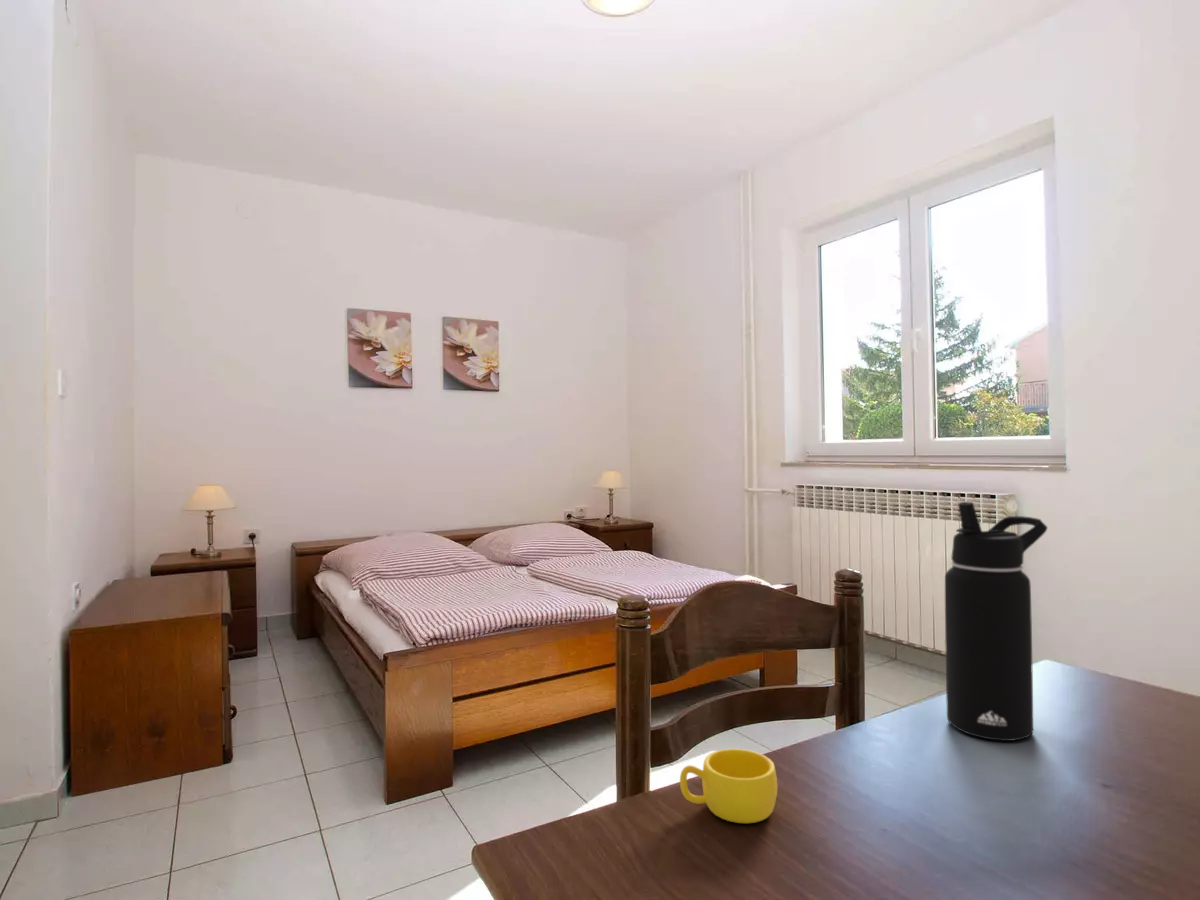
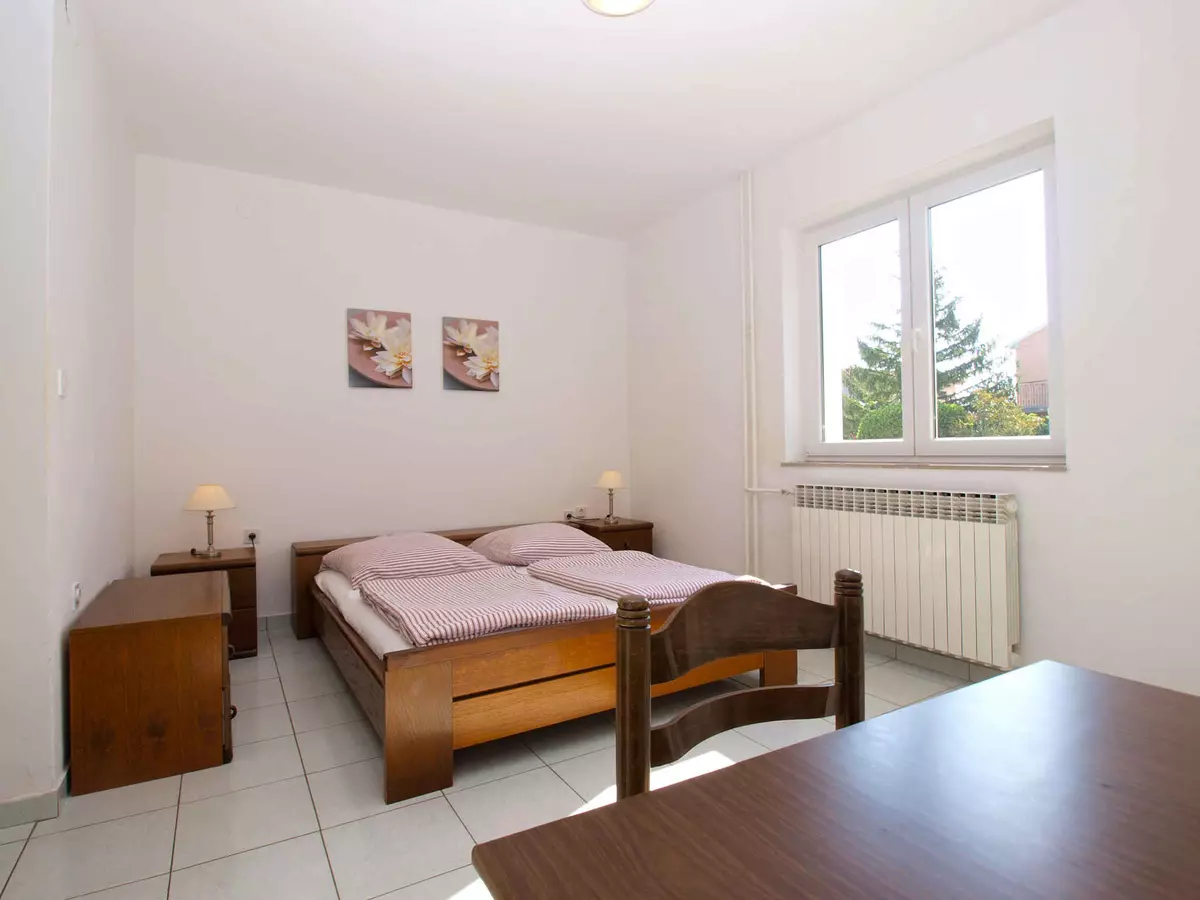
- cup (728, 785)
- water bottle (995, 612)
